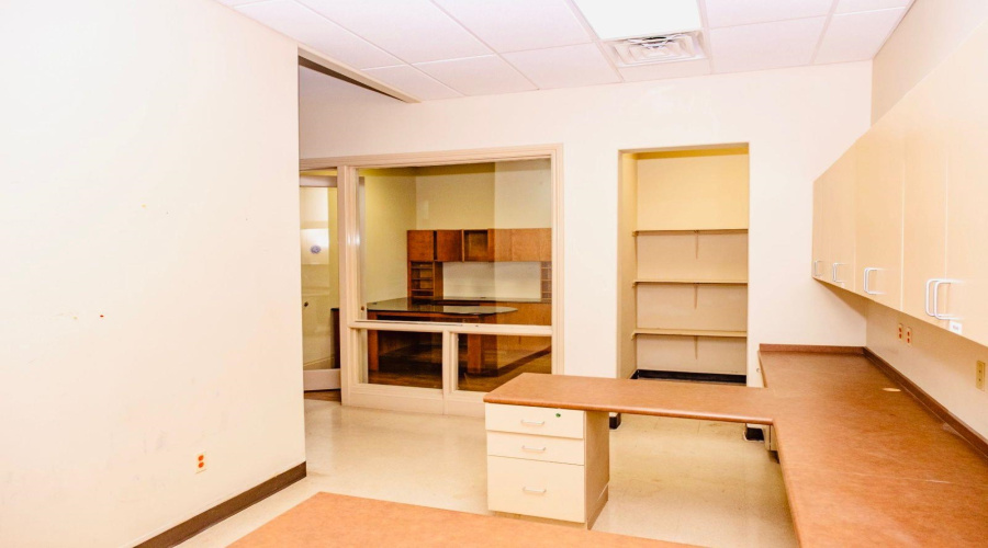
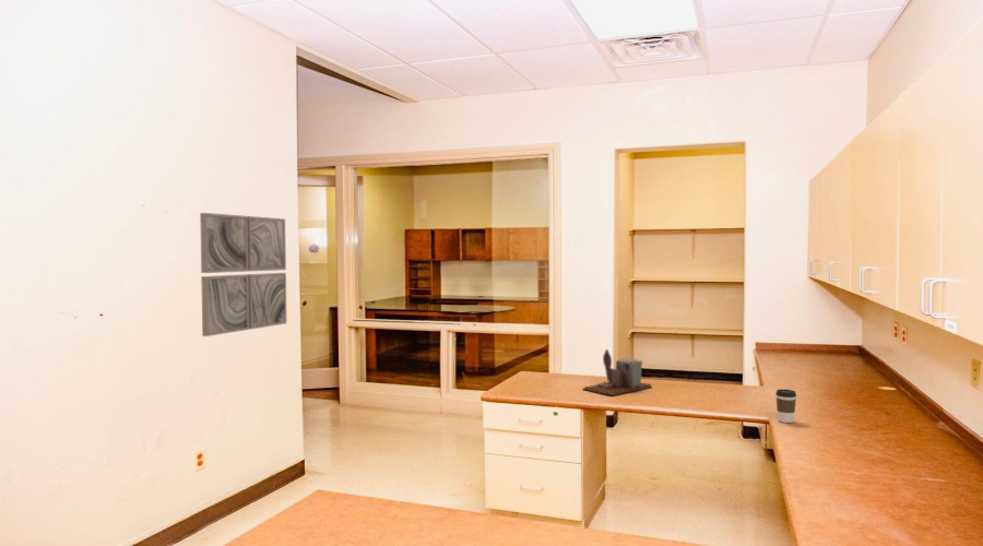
+ desk organizer (617, 368)
+ wall art (247, 271)
+ coffee cup (785, 405)
